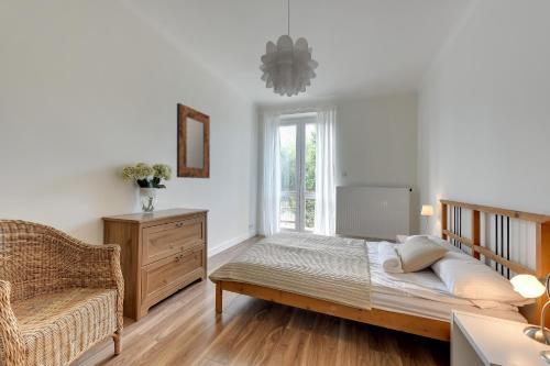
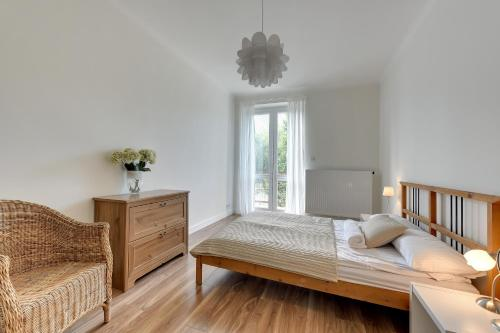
- home mirror (195, 144)
